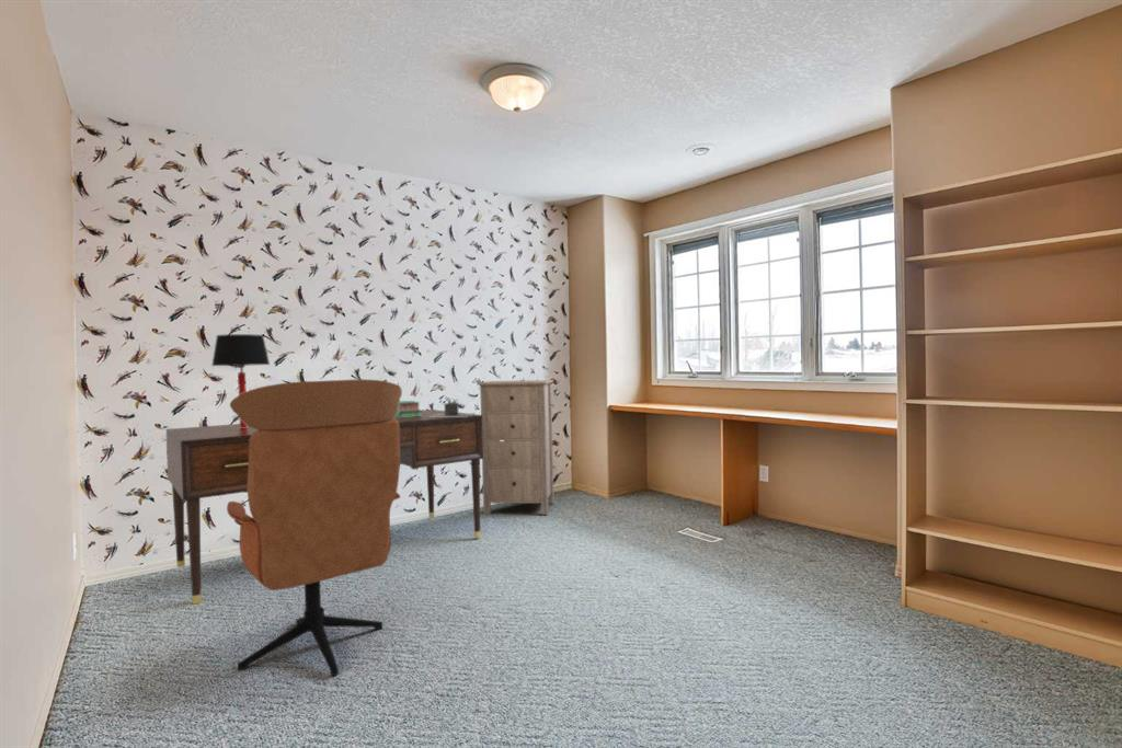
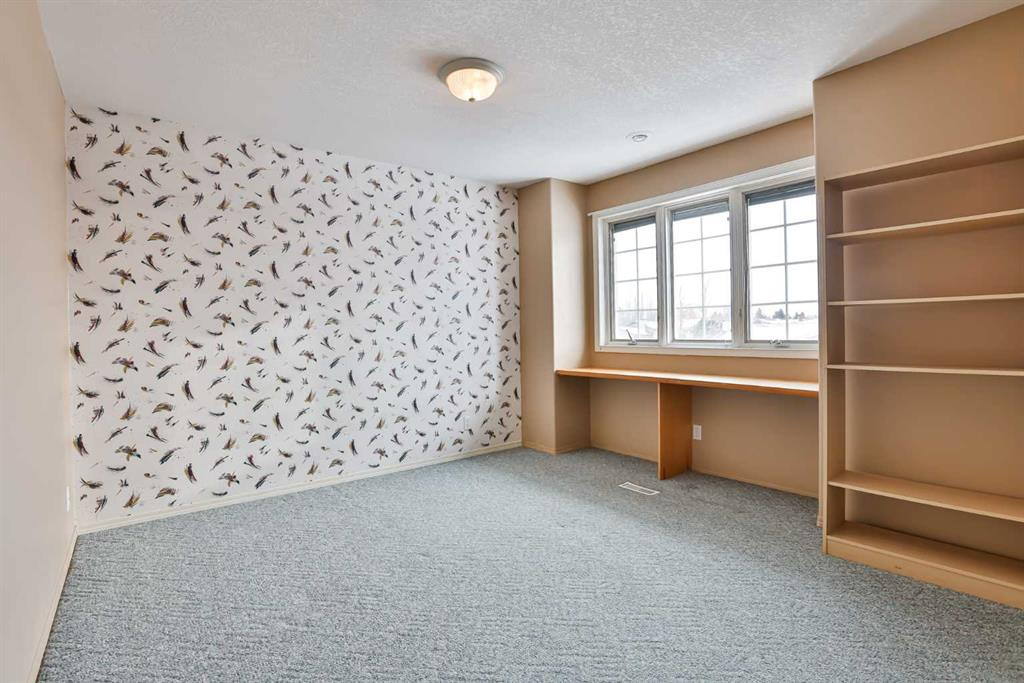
- potted plant (451, 405)
- storage cabinet (517, 445)
- stack of books (397, 412)
- office chair (313, 514)
- desk (400, 463)
- table lamp (241, 381)
